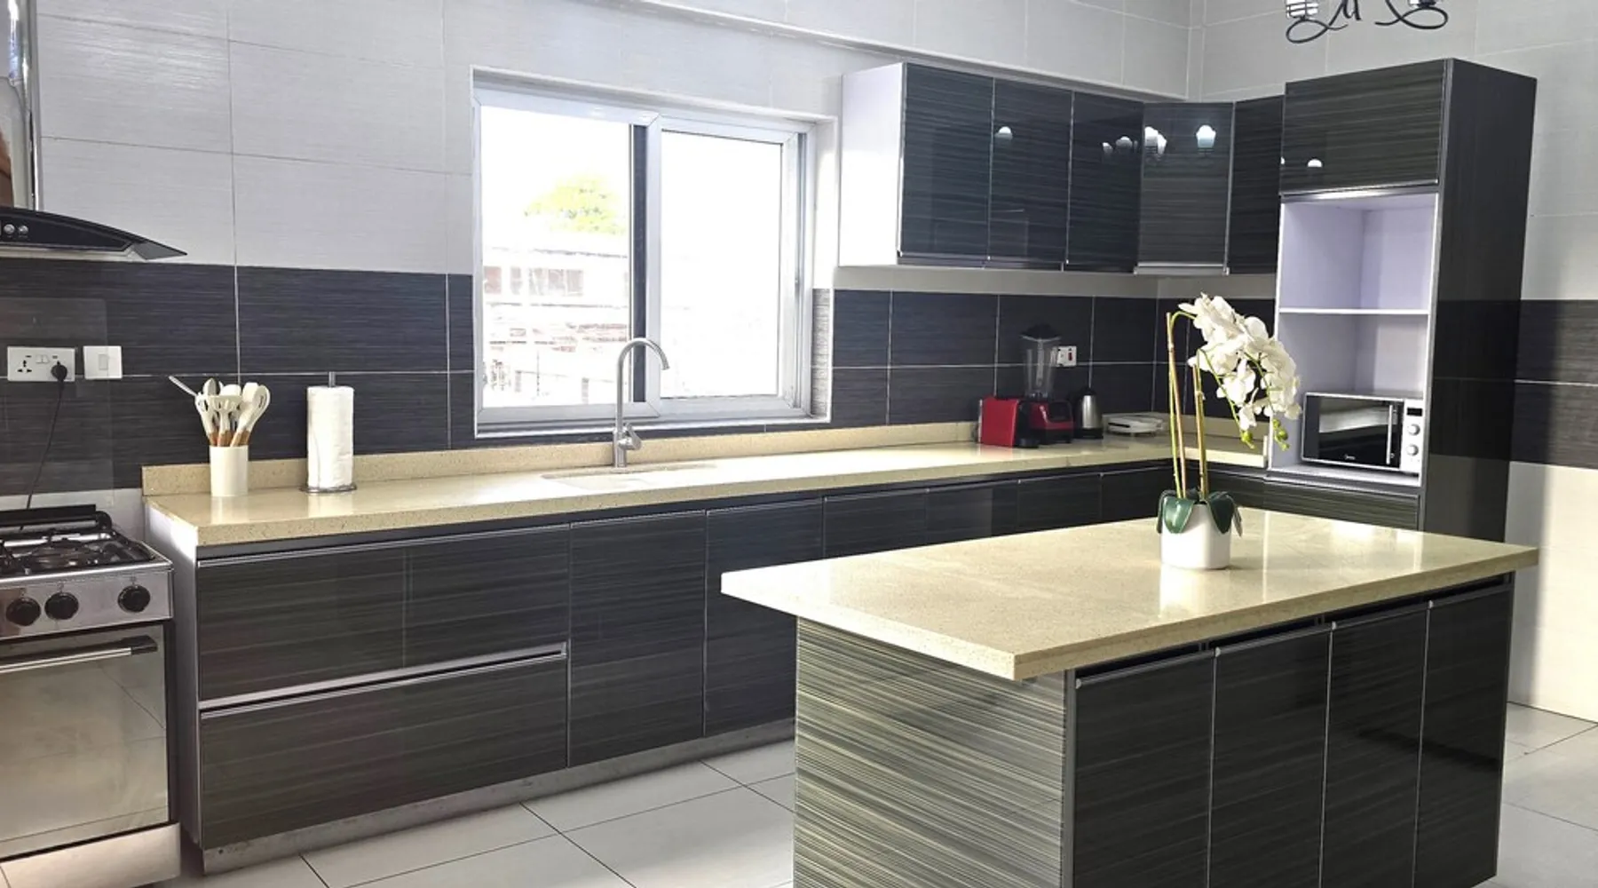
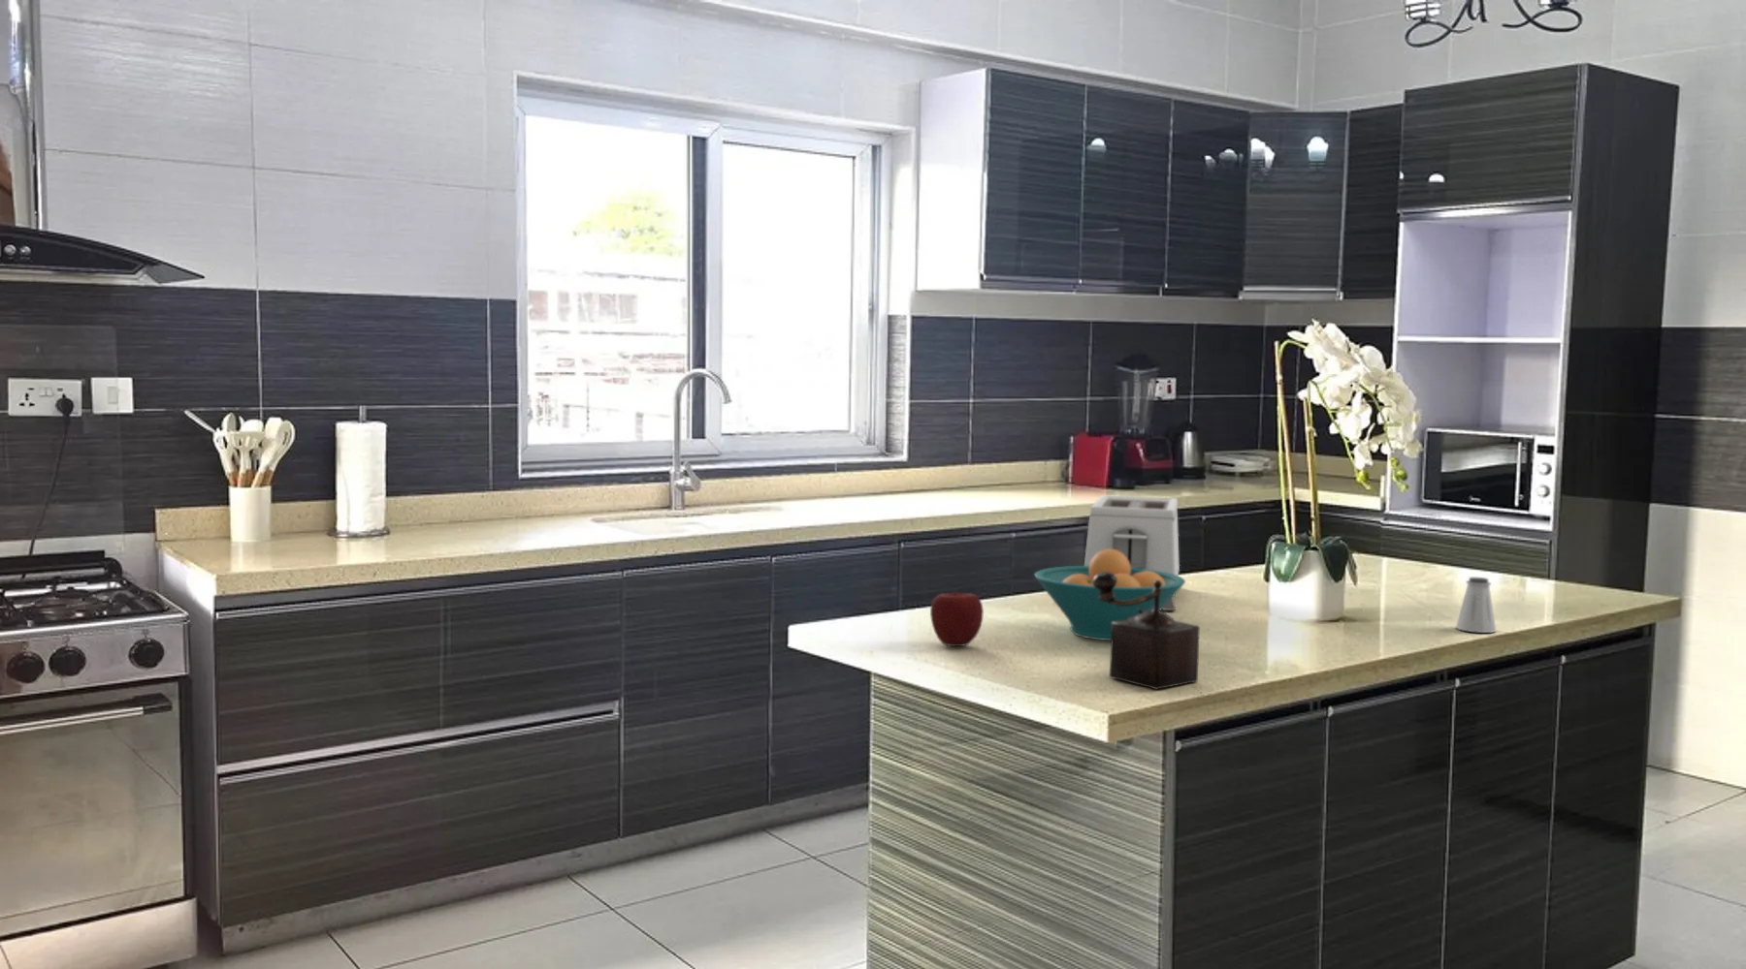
+ toaster (1133, 549)
+ saltshaker (1477, 604)
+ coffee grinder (1143, 627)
+ fruit bowl (1113, 591)
+ apple (957, 618)
